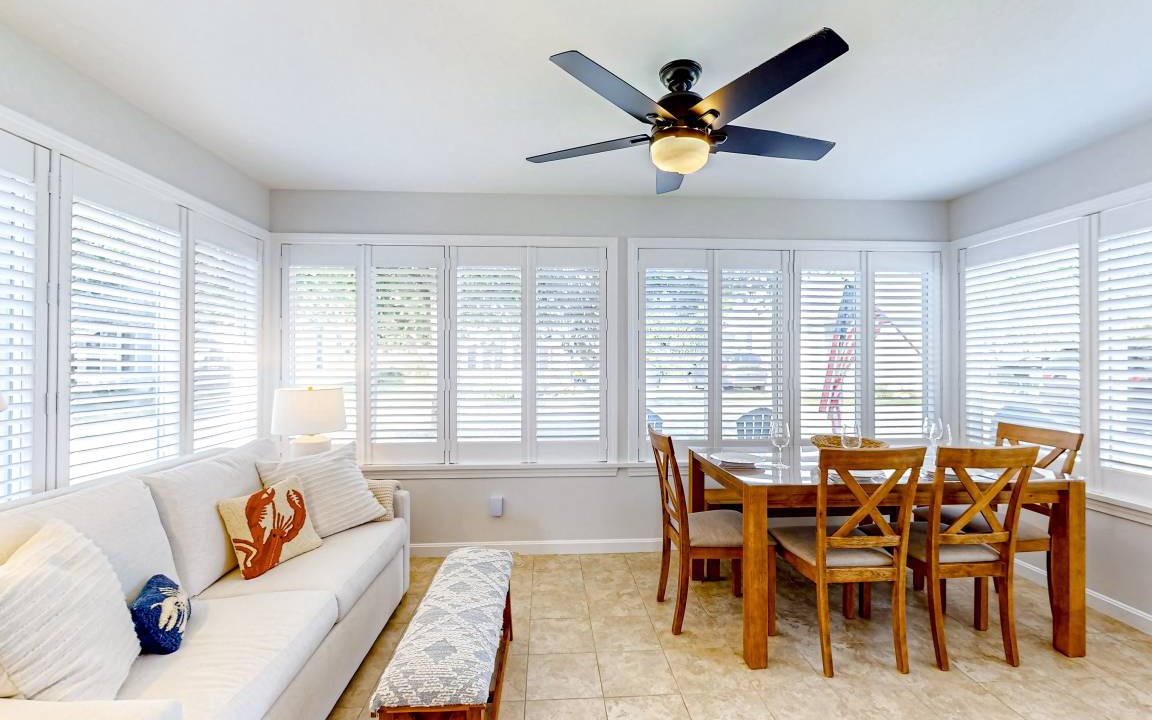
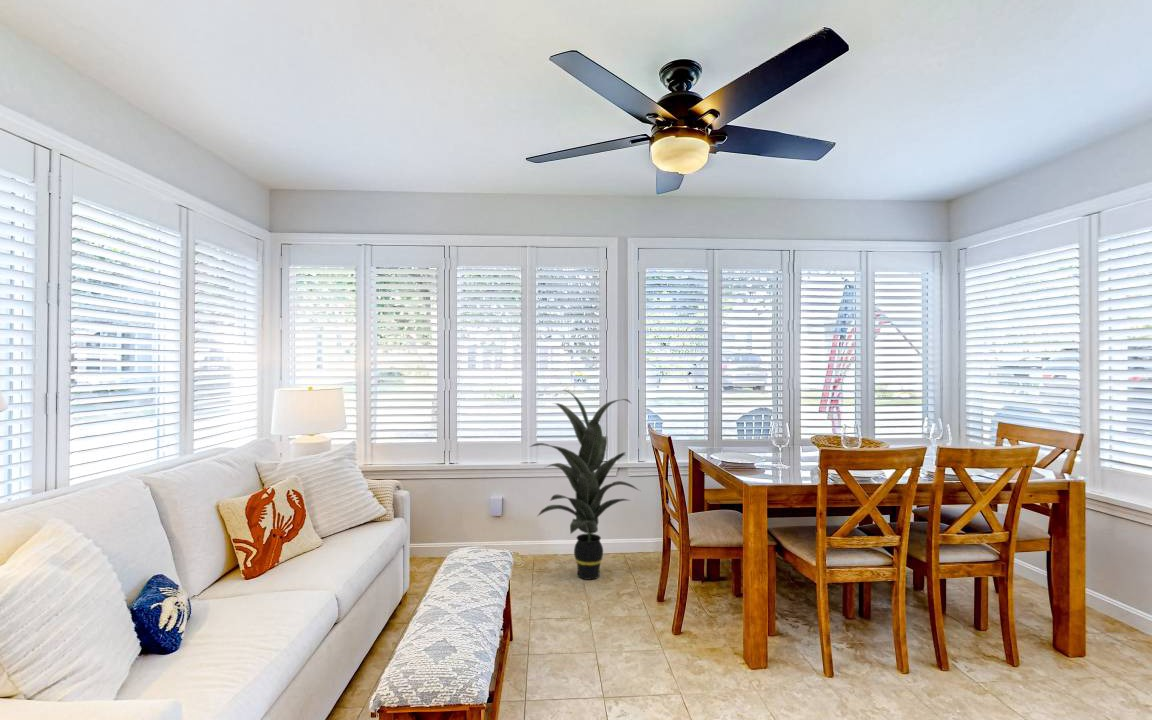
+ indoor plant (582, 481)
